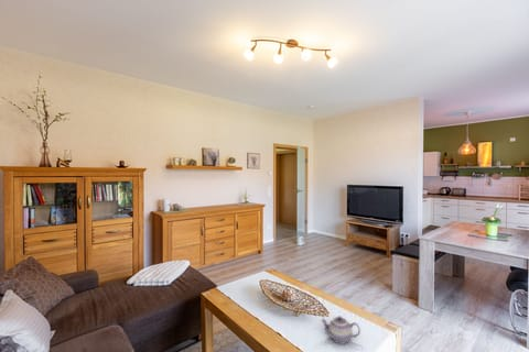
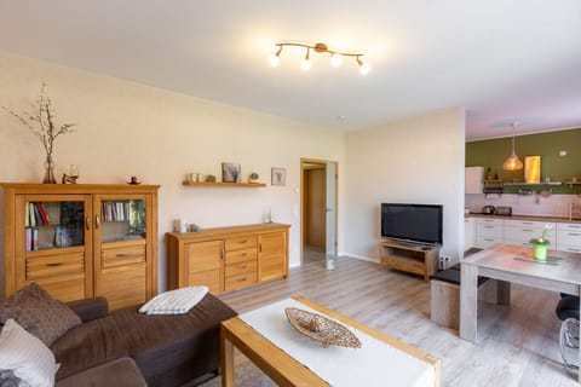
- teapot (339, 328)
